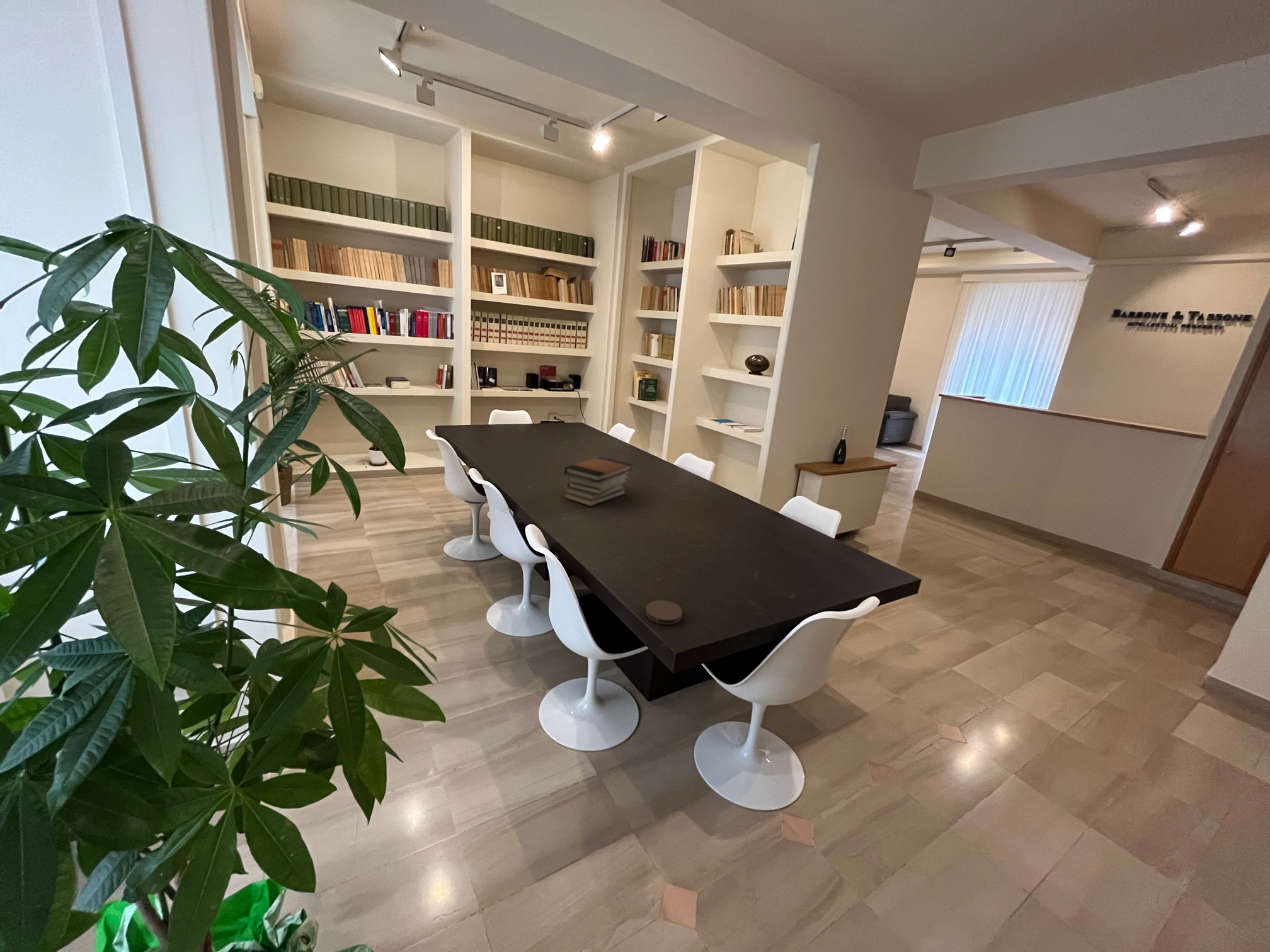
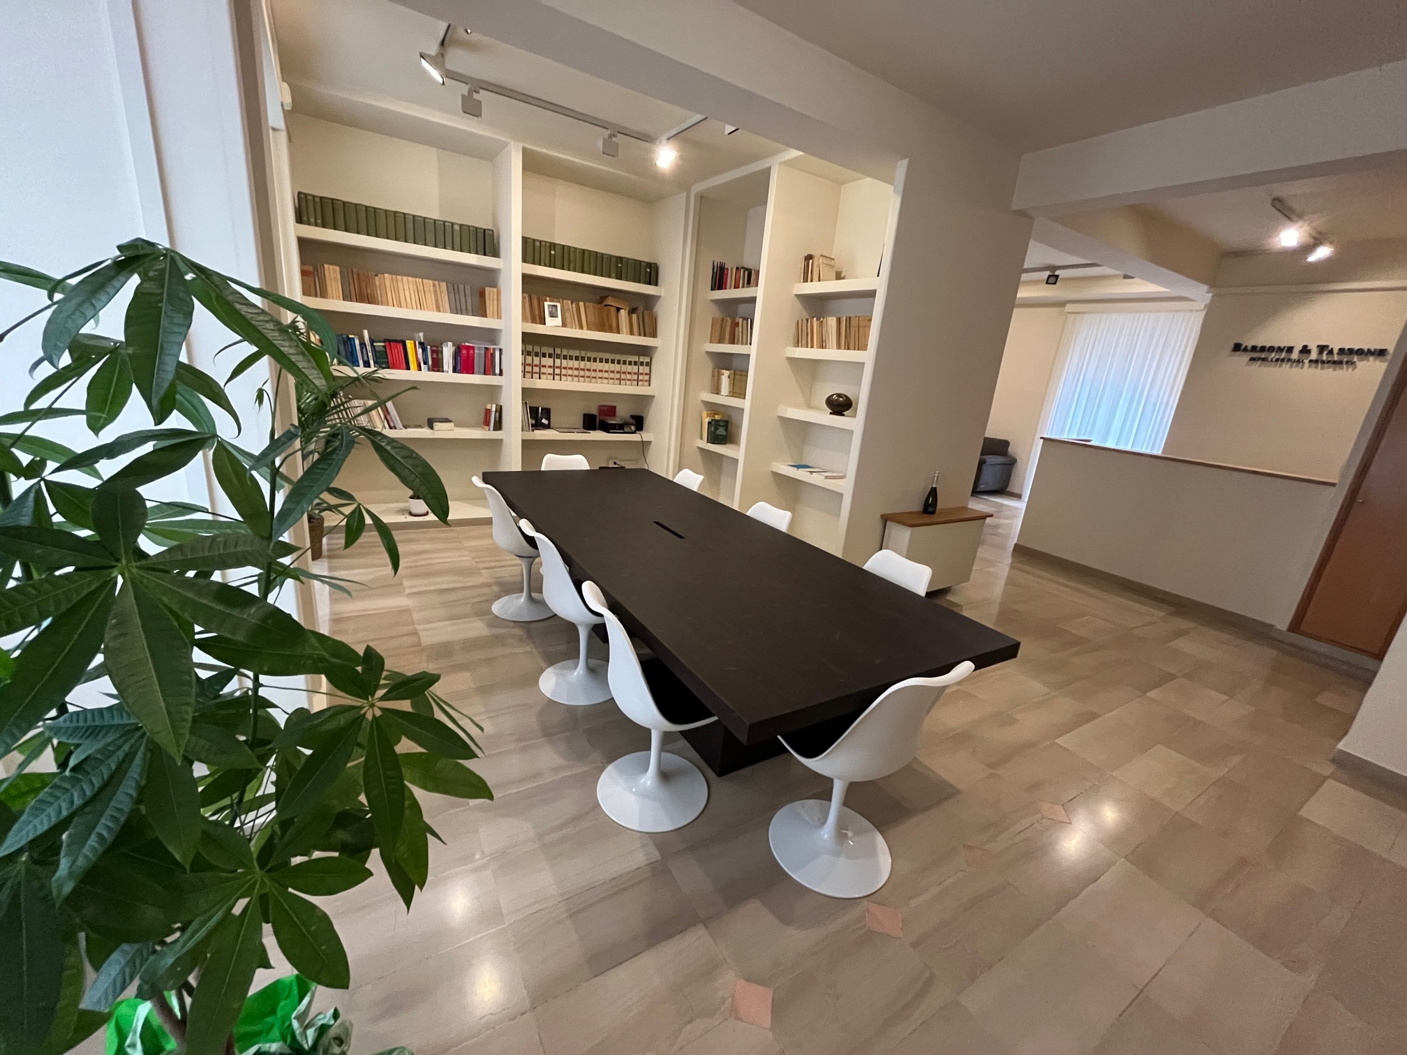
- coaster (664, 612)
- book stack (598, 480)
